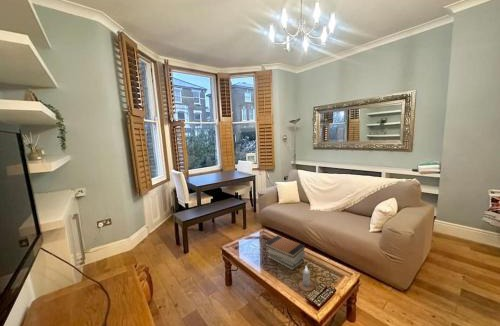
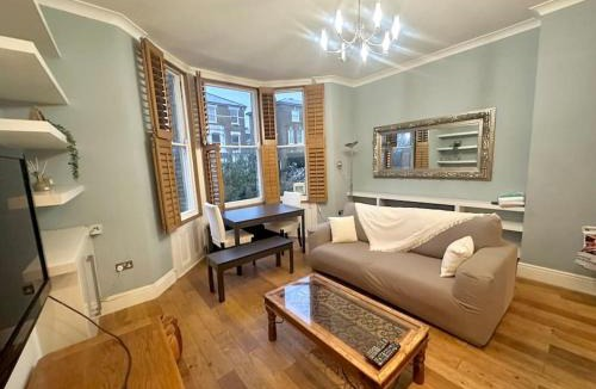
- candle (306, 275)
- book stack (285, 251)
